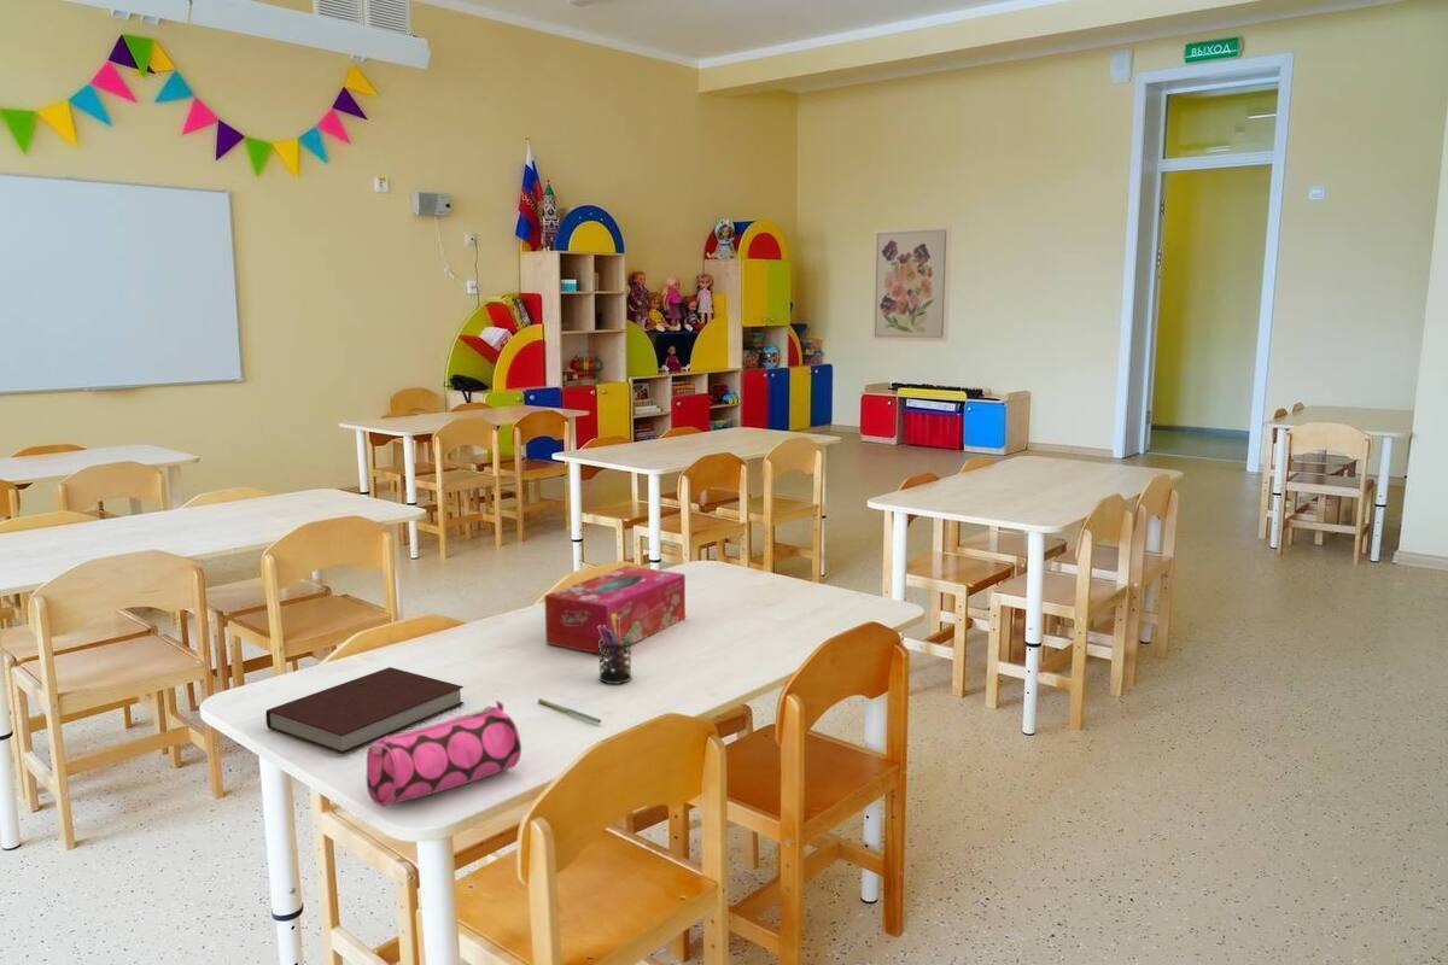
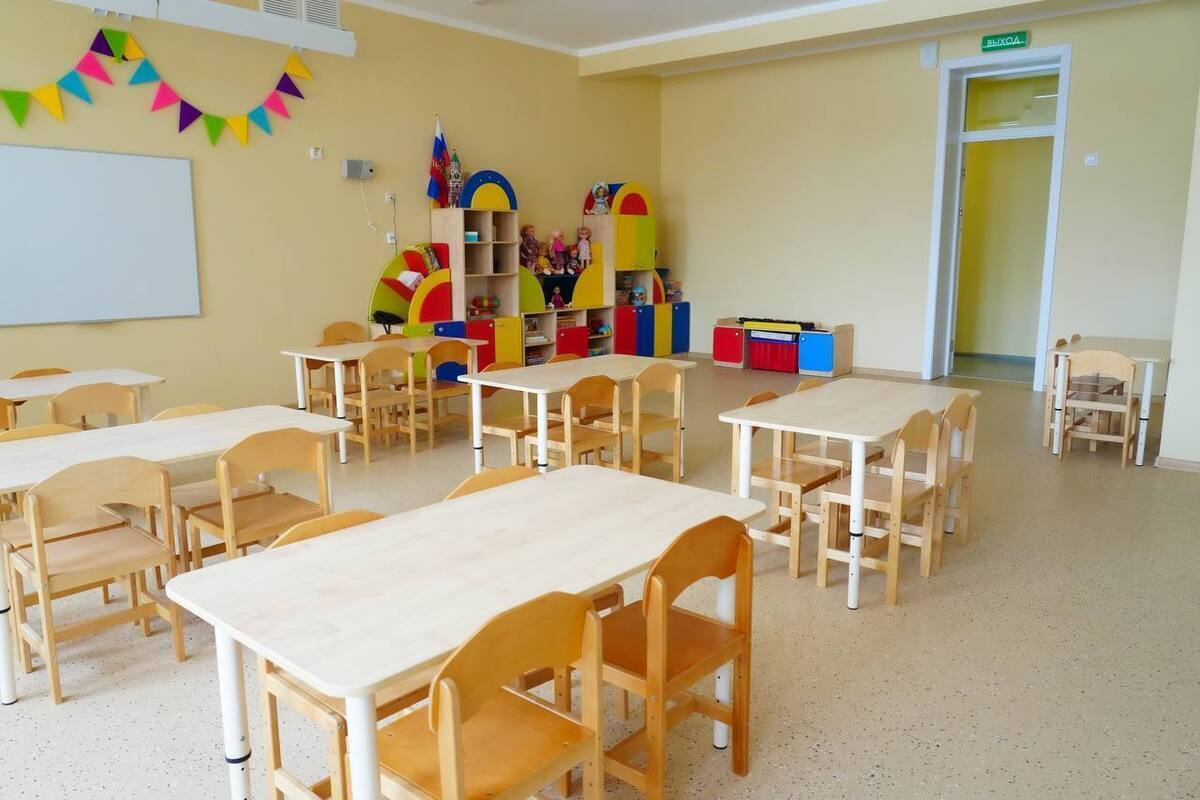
- wall art (910, 285)
- tissue box (618, 607)
- pencil case (443, 751)
- notebook (368, 706)
- pen holder (619, 645)
- pen (568, 710)
